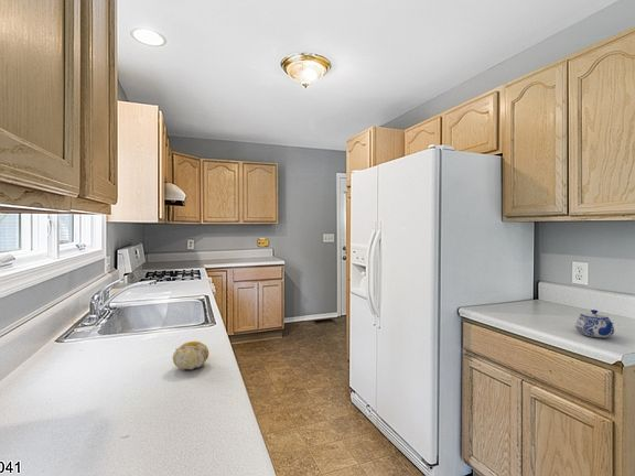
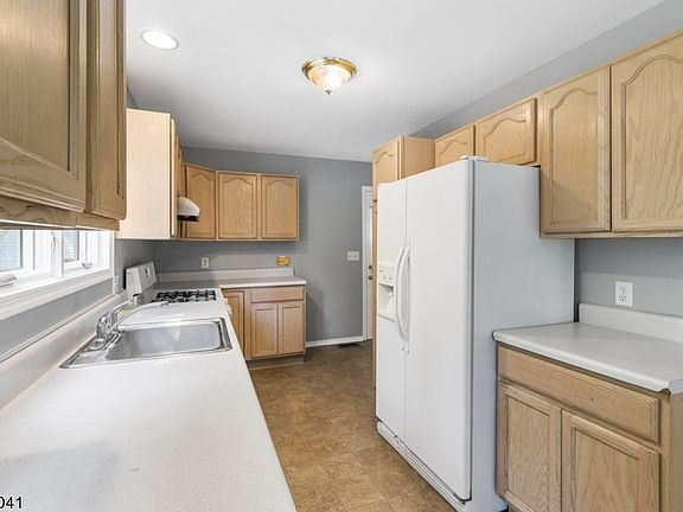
- fruit (191, 355)
- teapot (595, 323)
